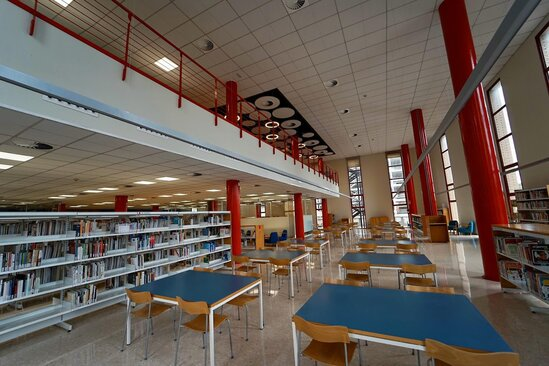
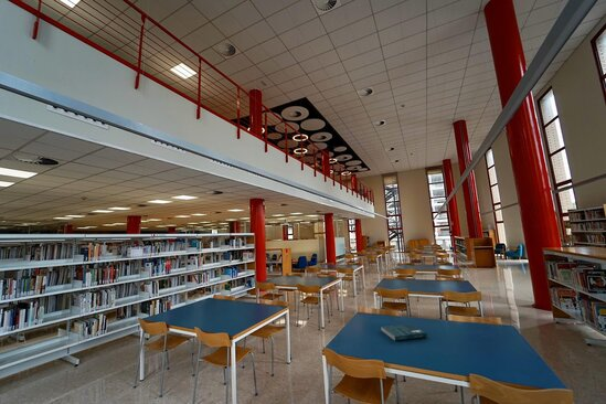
+ book (403, 331)
